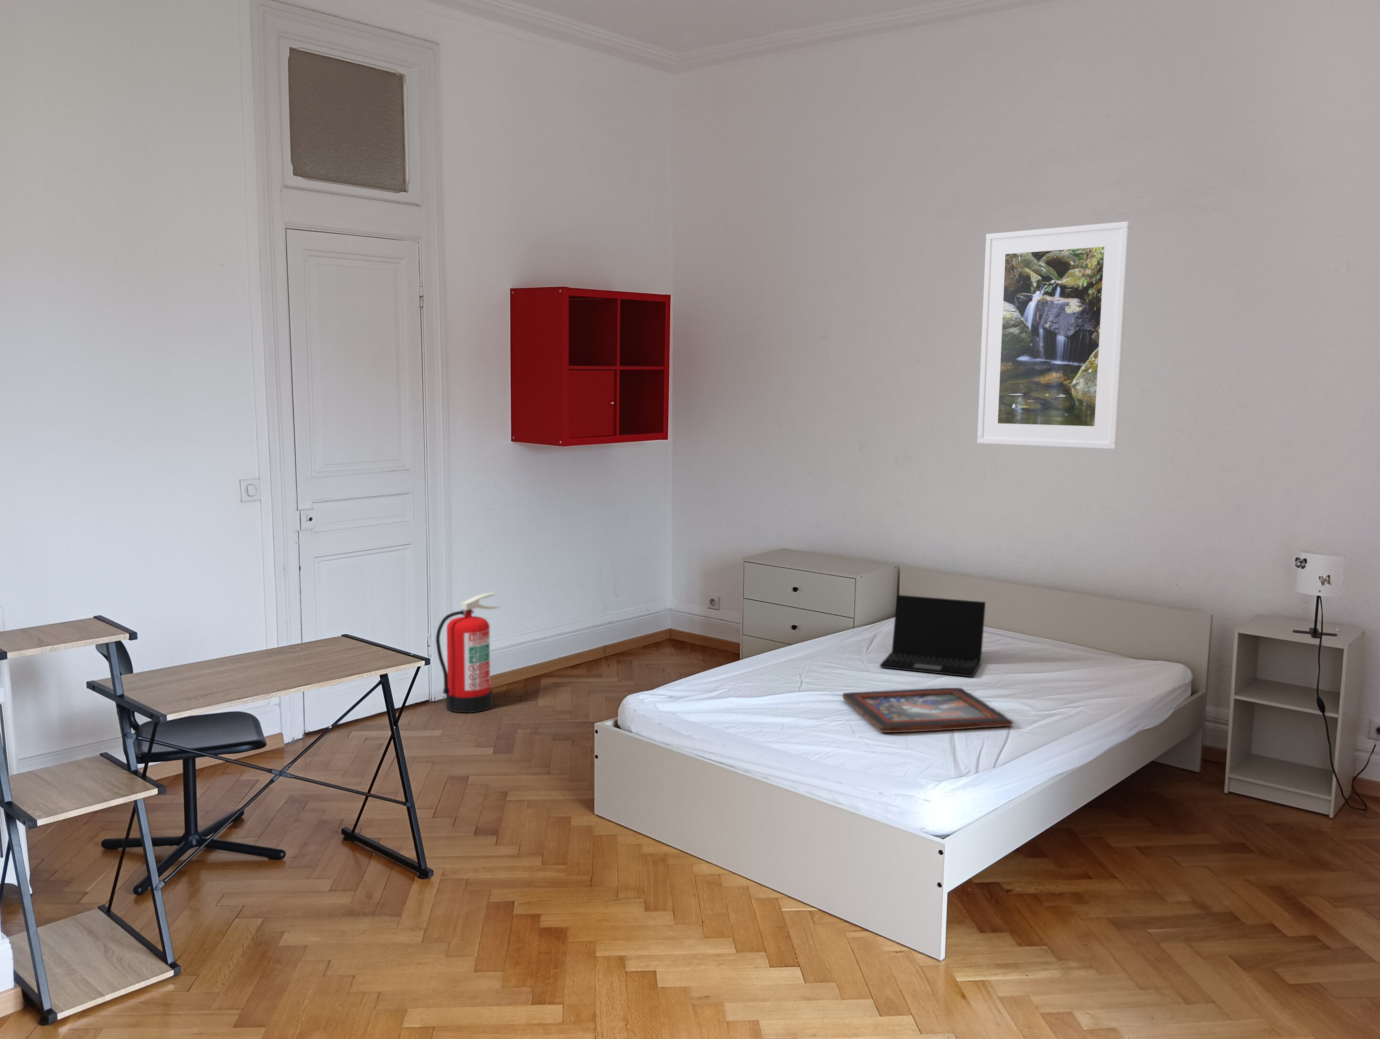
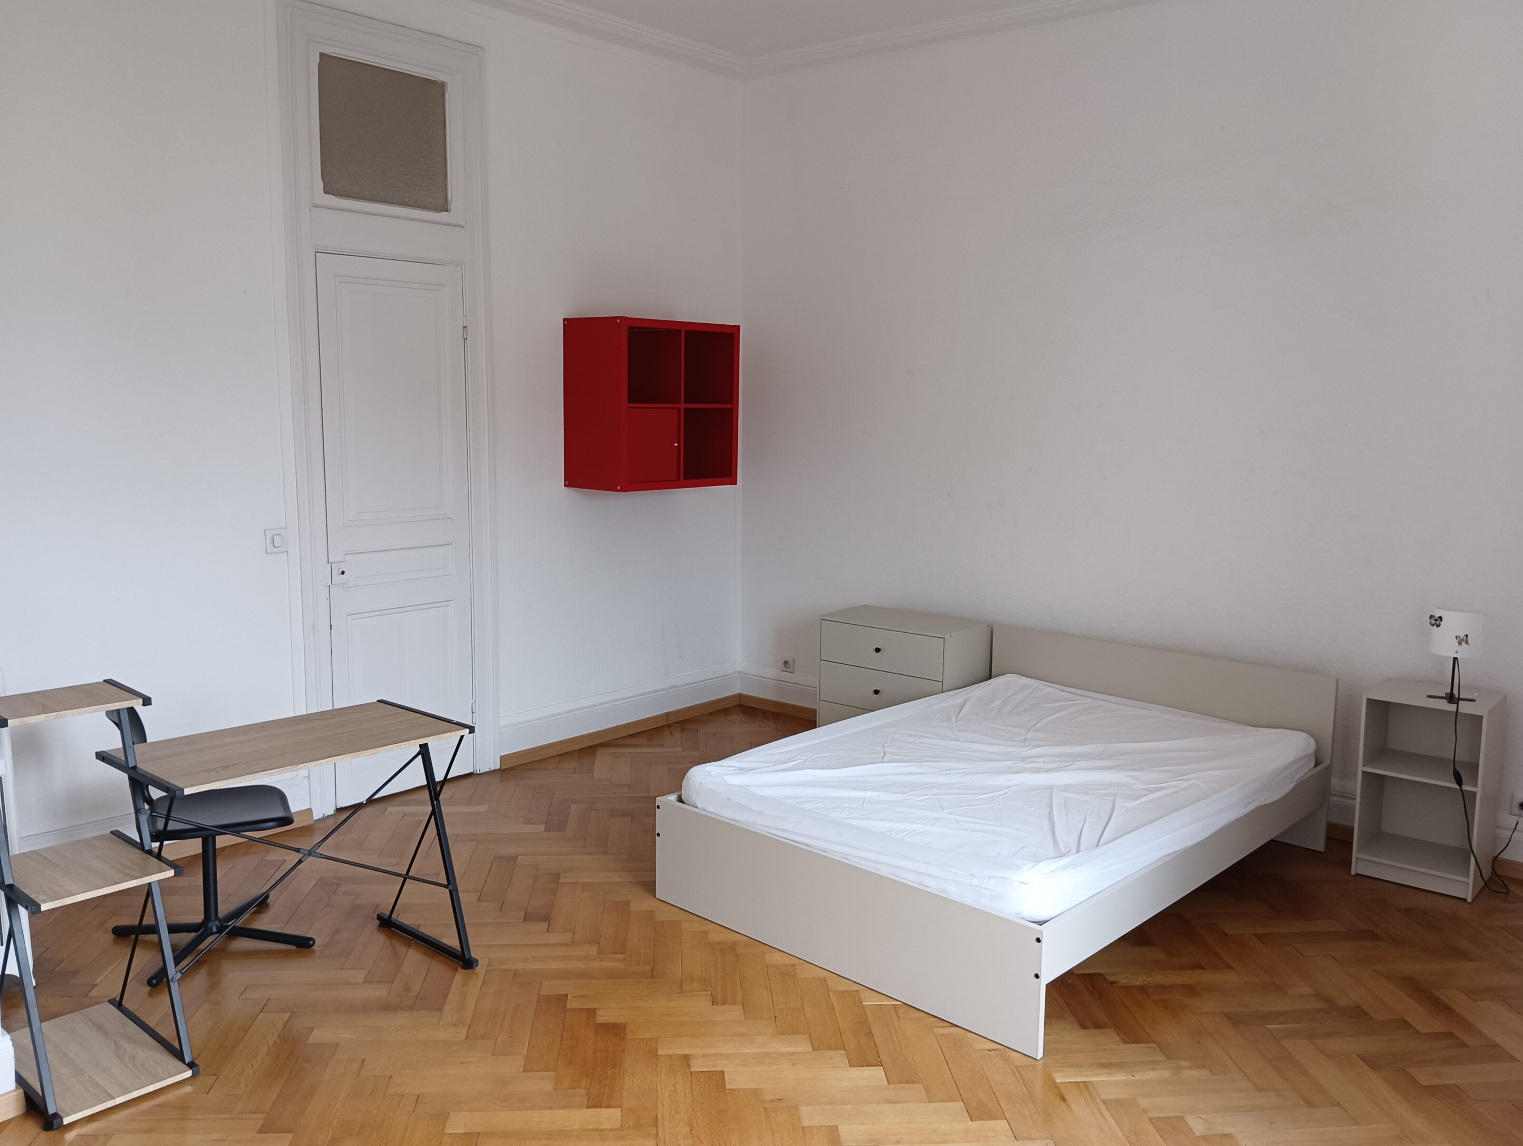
- laptop (933, 634)
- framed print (1049, 338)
- fire extinguisher (469, 652)
- decorative tray (923, 708)
